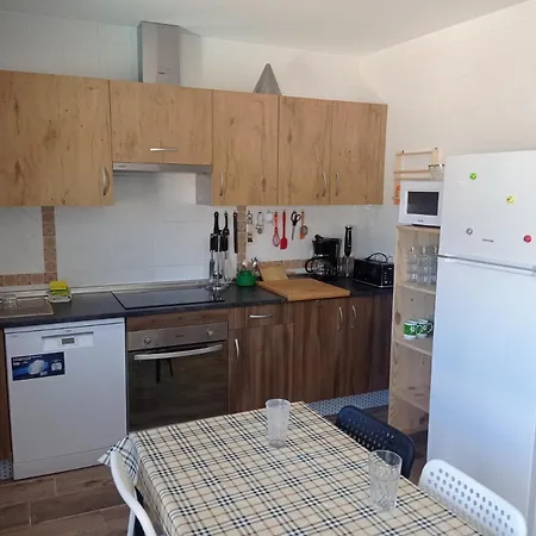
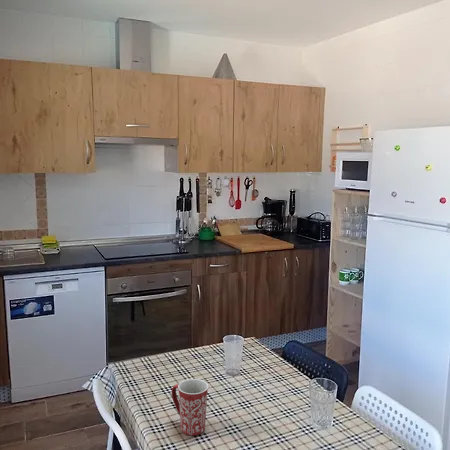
+ mug (188, 405)
